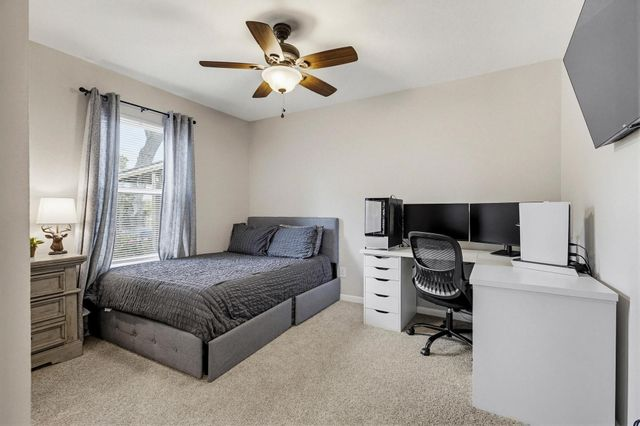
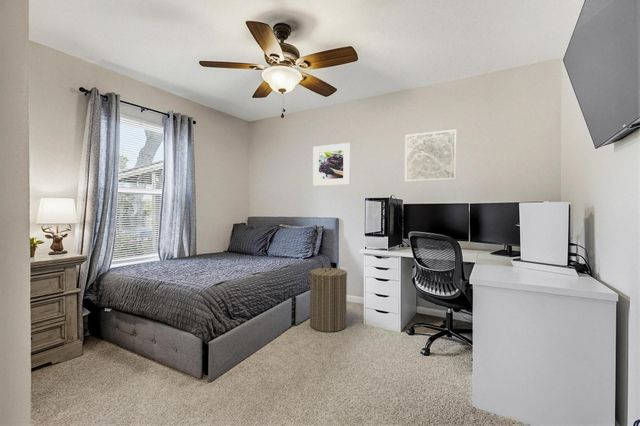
+ laundry hamper (328, 293)
+ wall art (429, 156)
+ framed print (330, 165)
